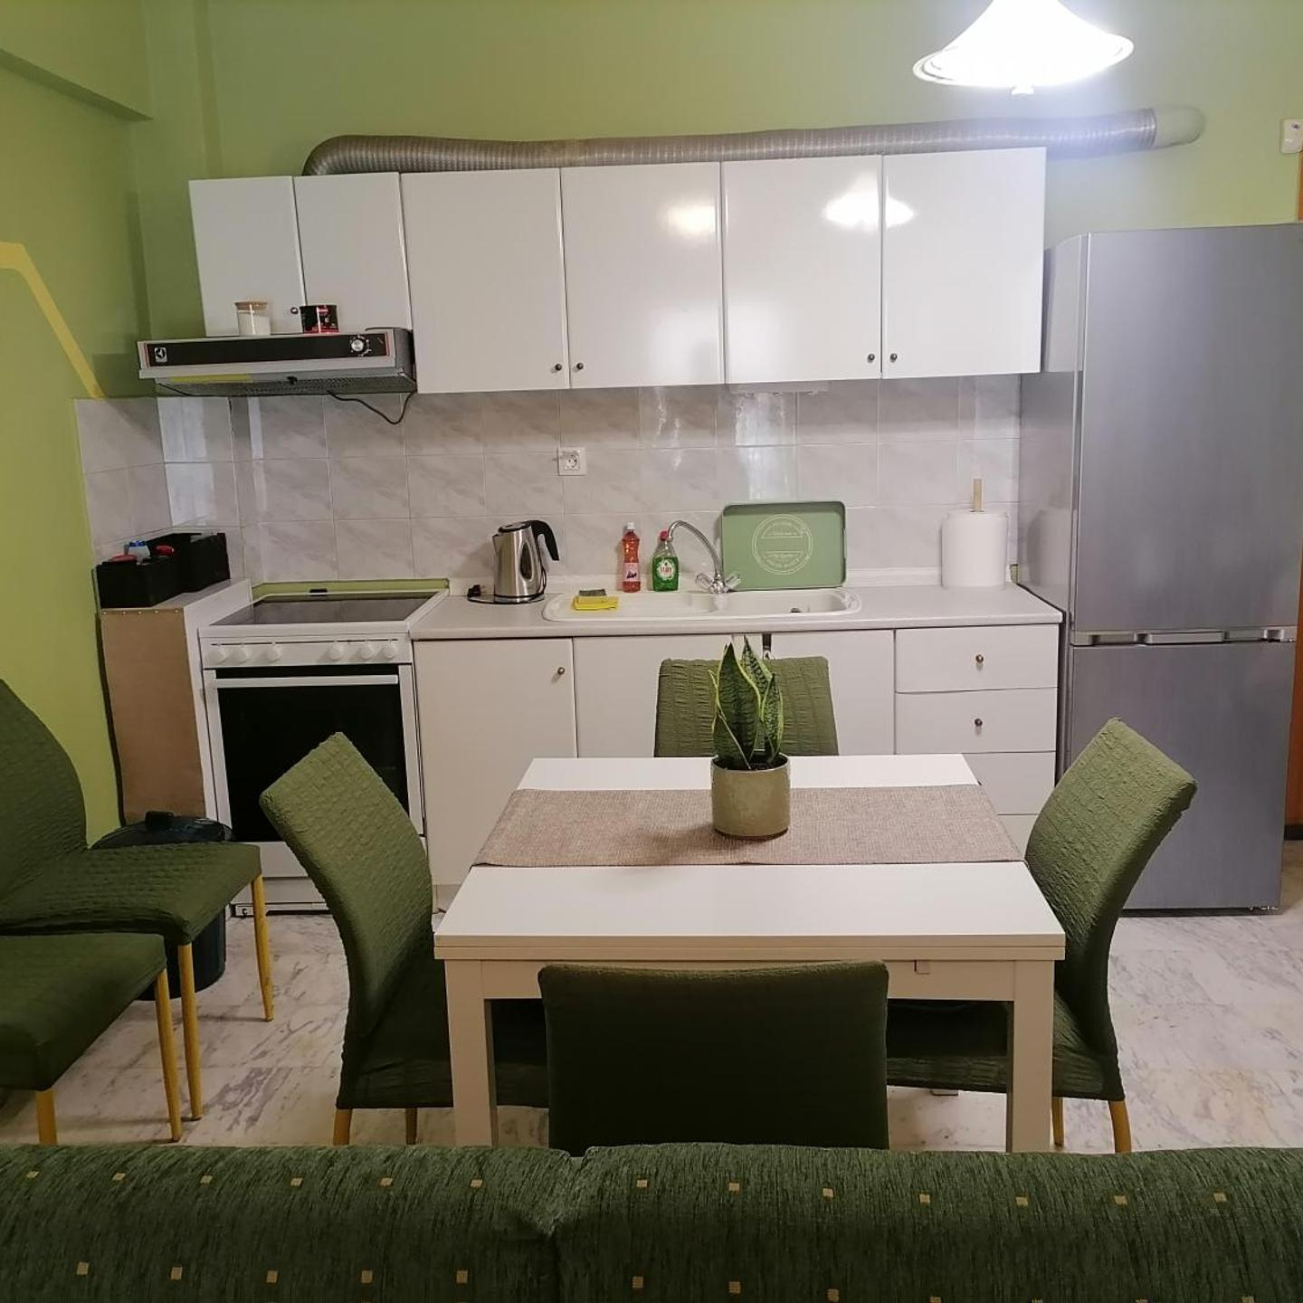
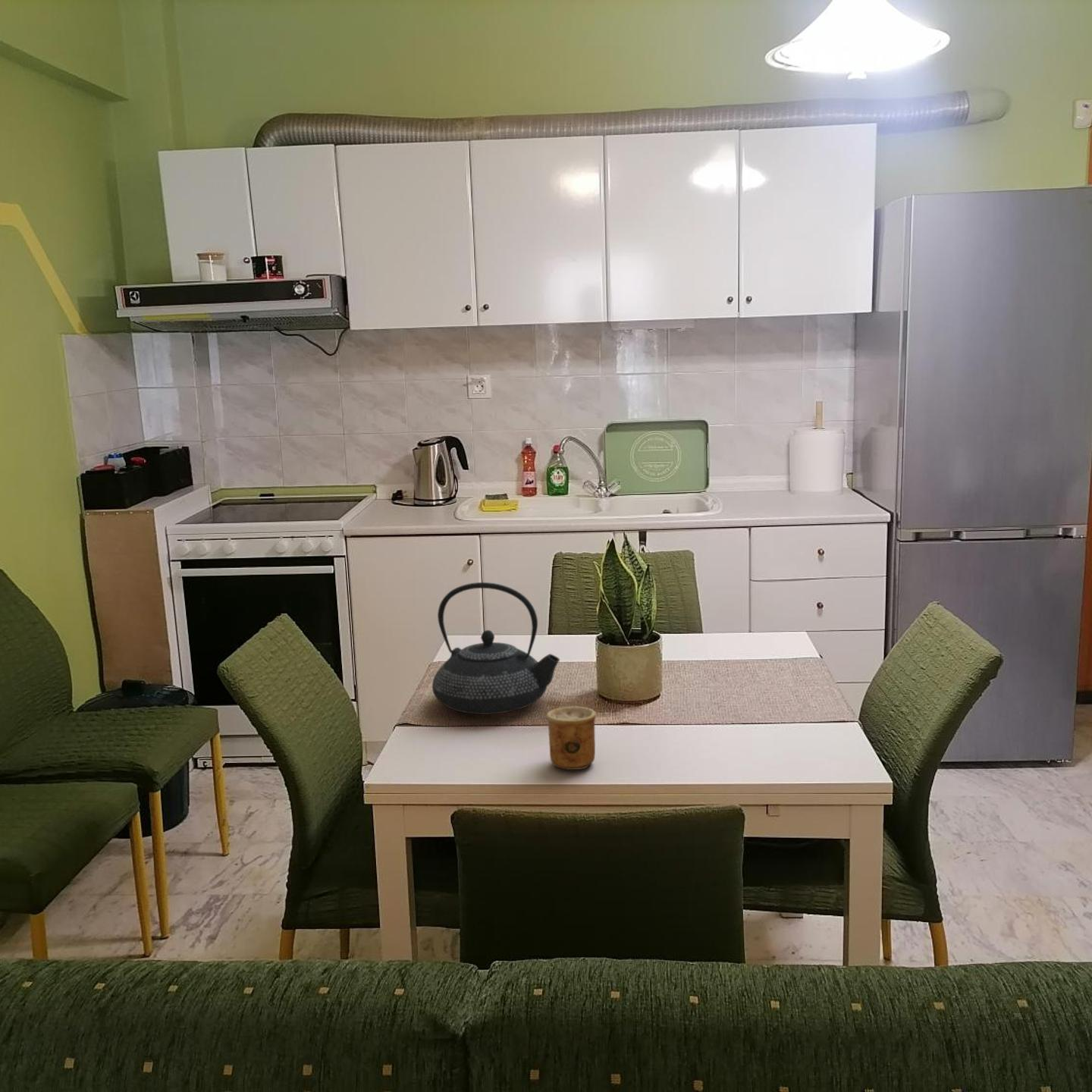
+ teapot (495, 644)
+ cup (572, 738)
